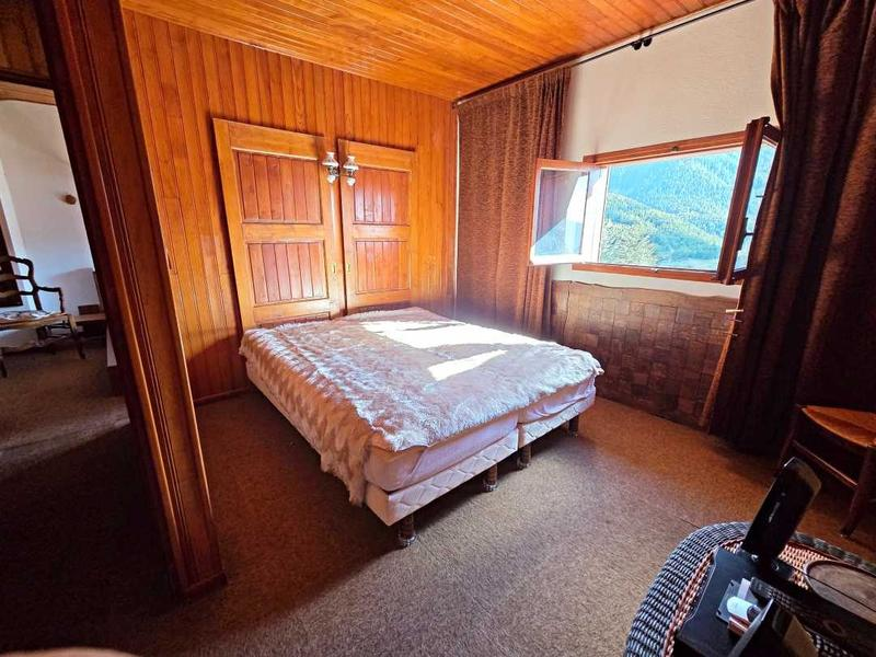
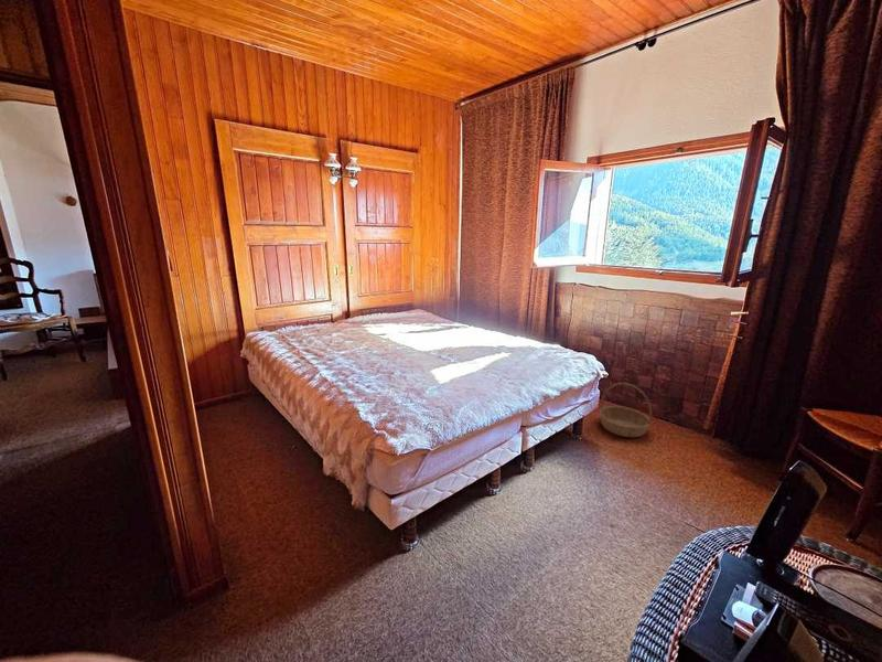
+ basket (625, 407)
